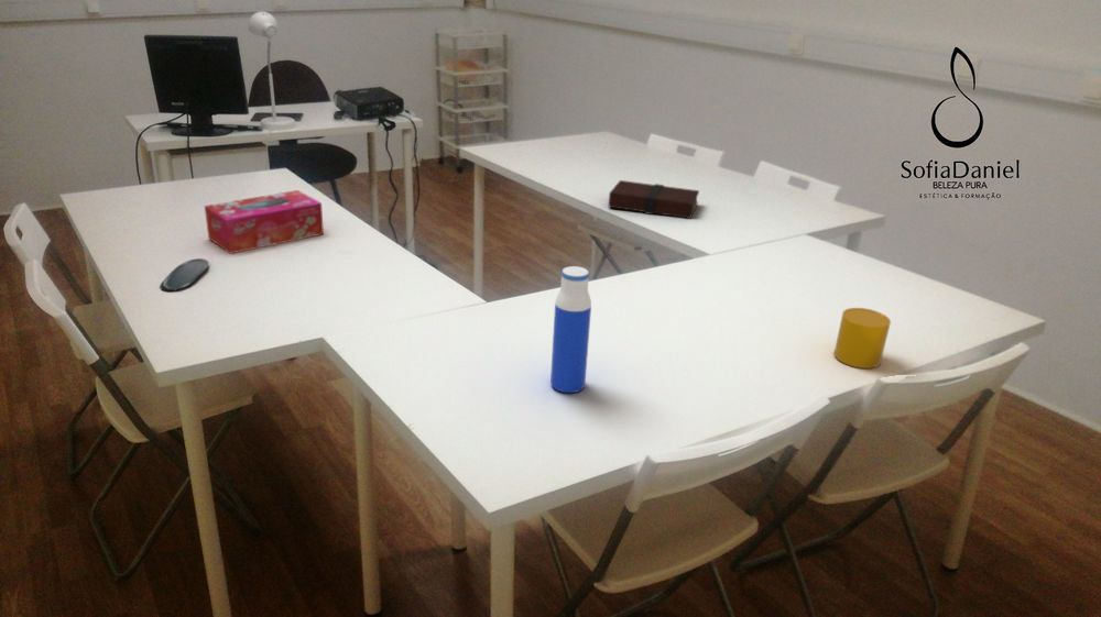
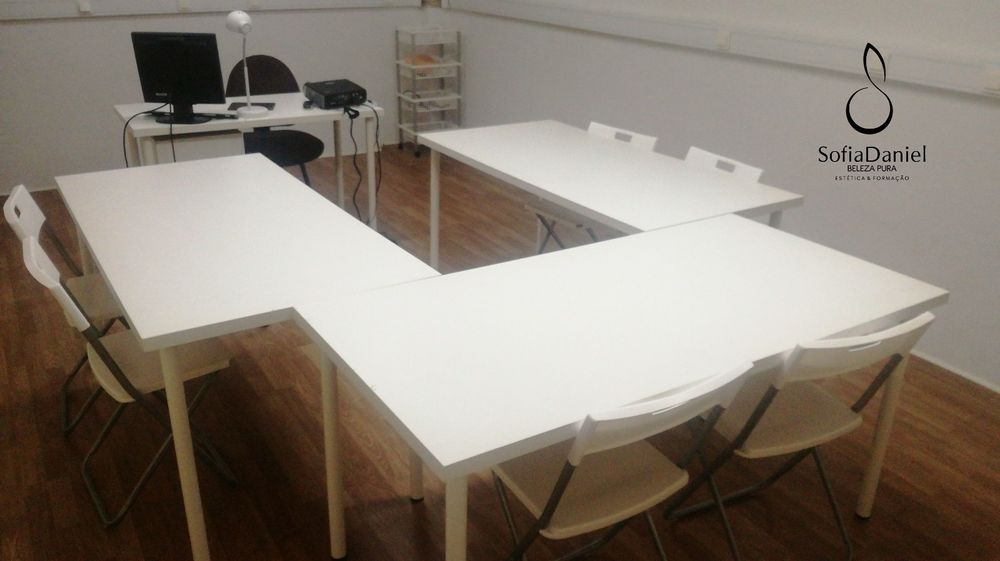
- cup (861, 338)
- water bottle (571, 329)
- oval tray (185, 274)
- tissue box (265, 220)
- book (654, 198)
